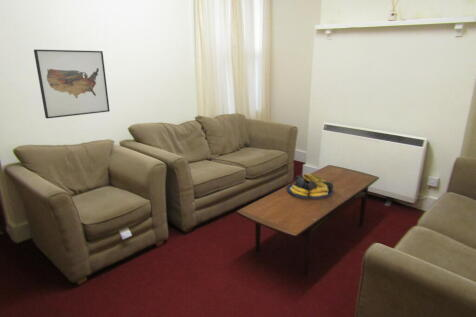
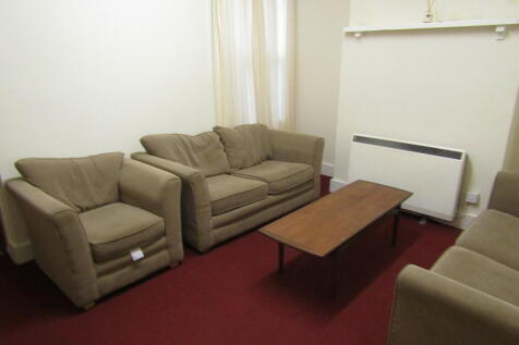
- wall art (75, 83)
- fruit bowl (309, 183)
